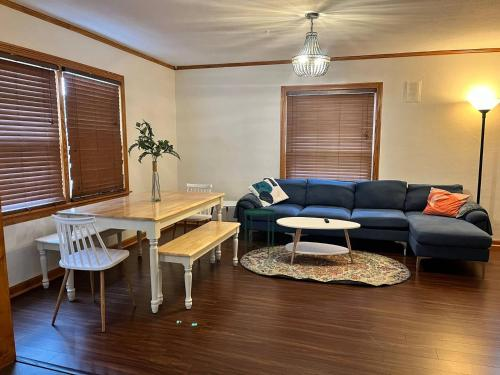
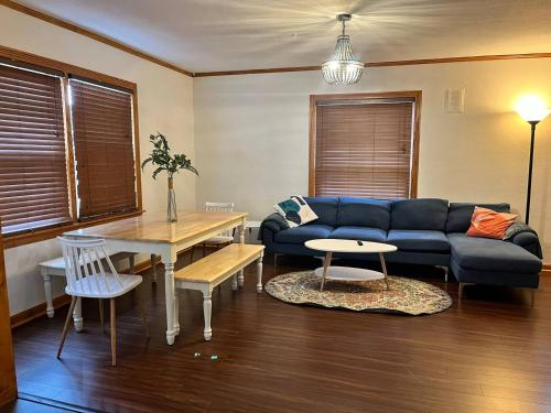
- side table (251, 231)
